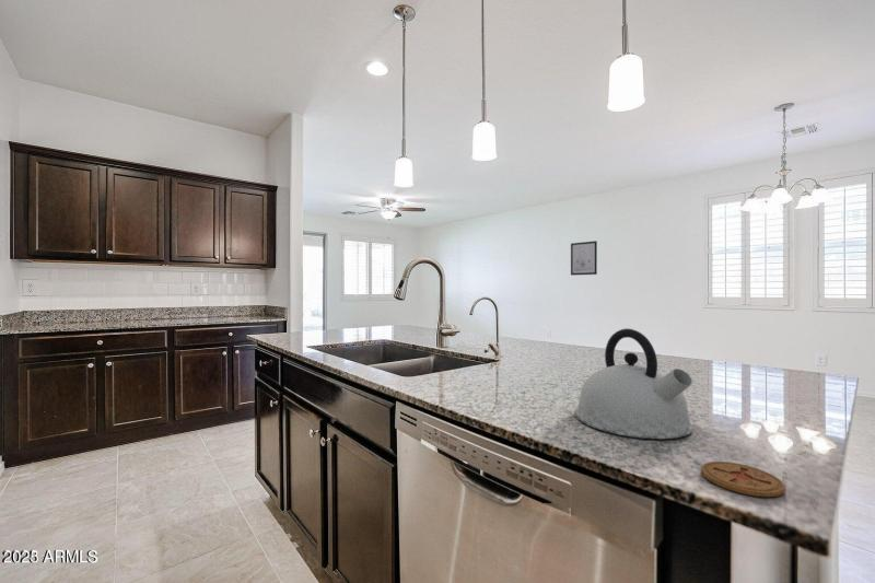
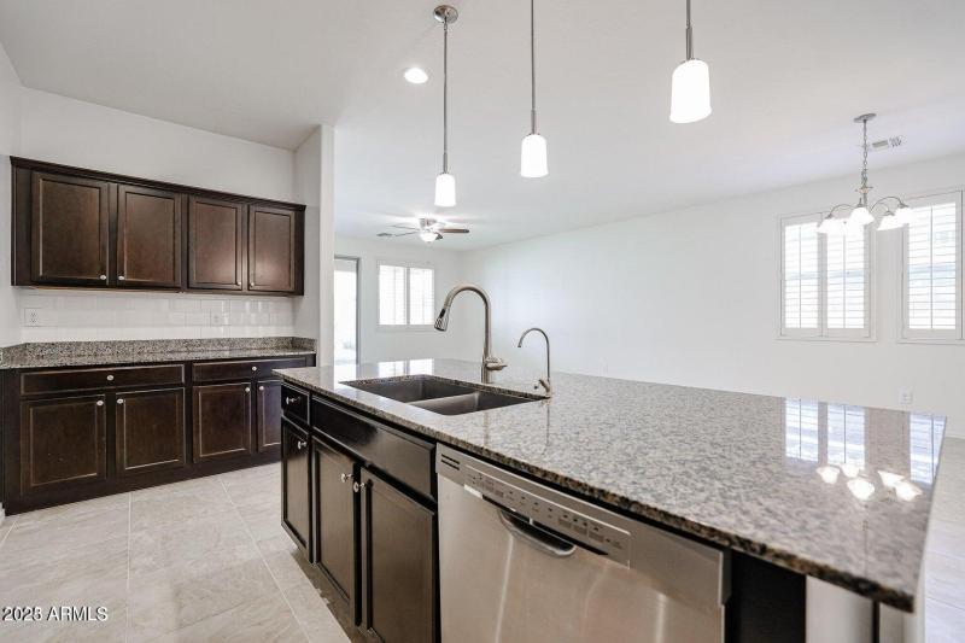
- wall art (583, 258)
- coaster (740, 477)
- kettle (634, 375)
